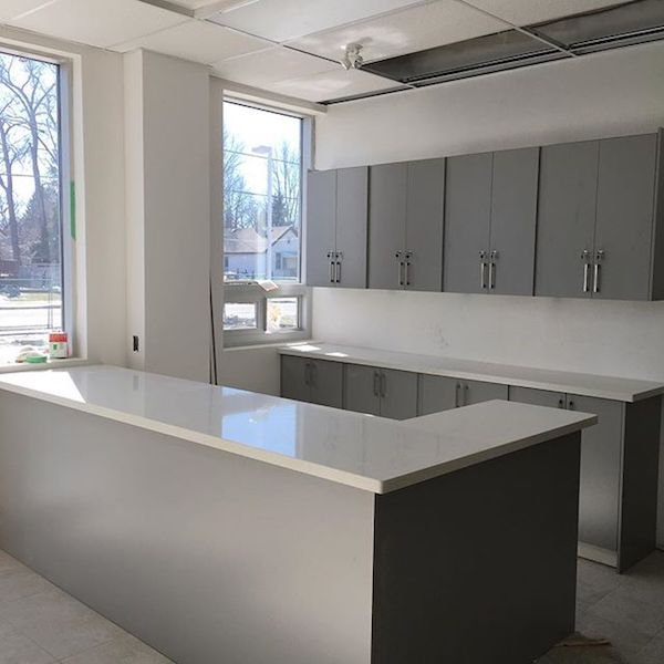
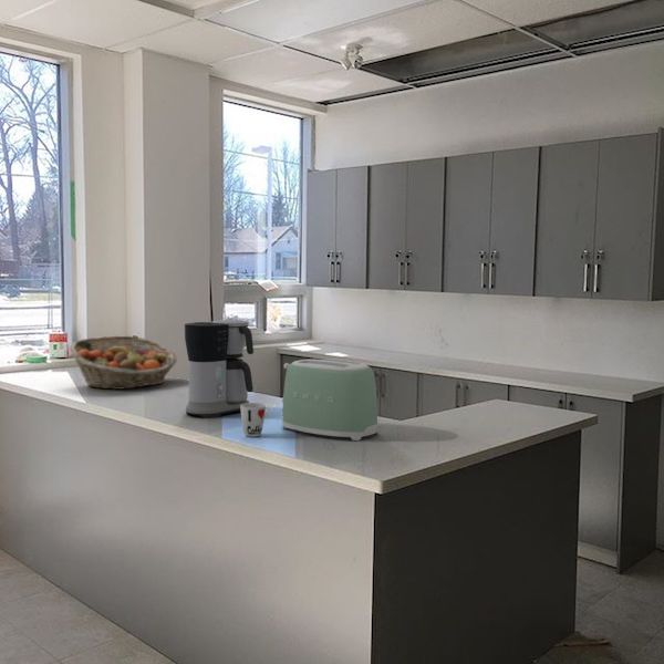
+ cup (252, 419)
+ coffee maker (221, 366)
+ toaster (329, 395)
+ fruit basket (124, 361)
